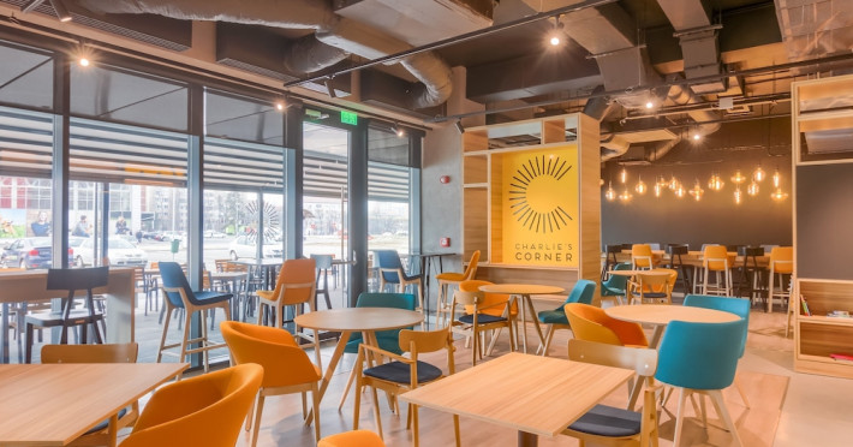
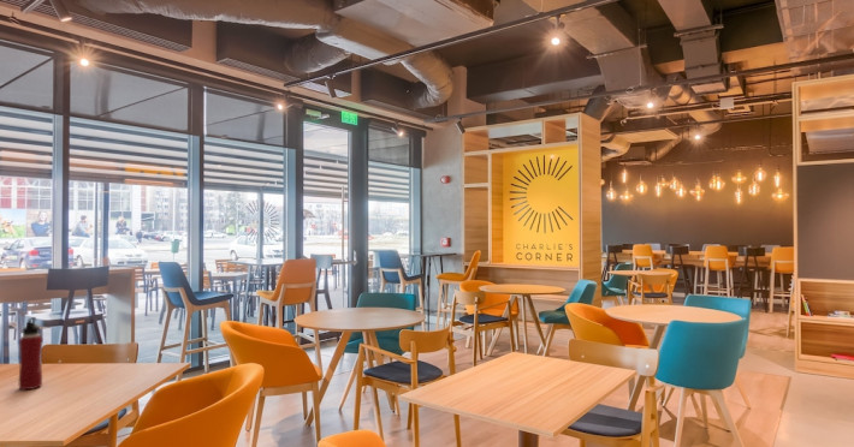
+ water bottle (30, 352)
